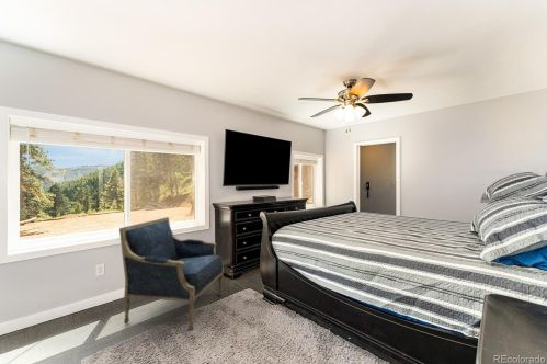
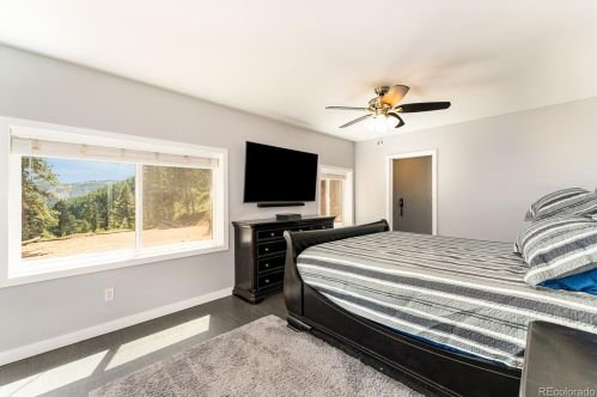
- armchair (178, 264)
